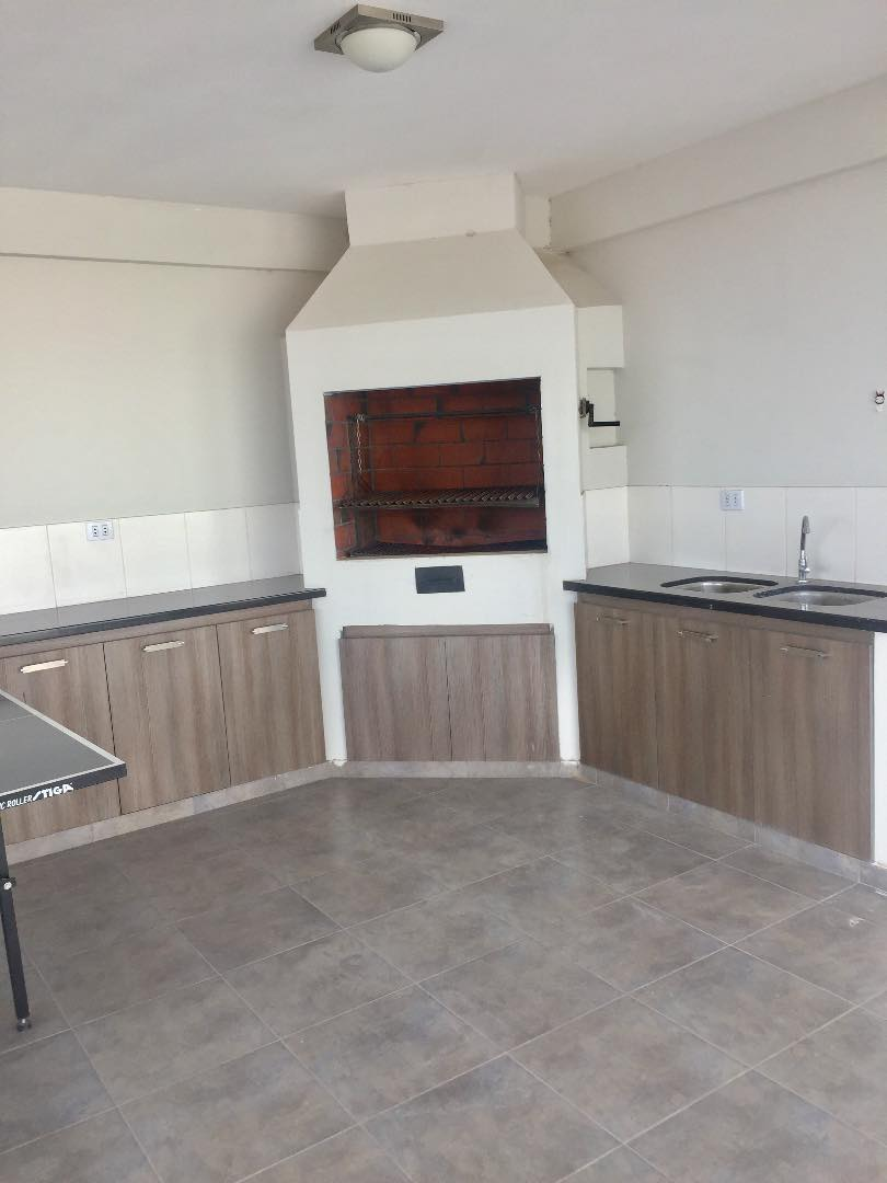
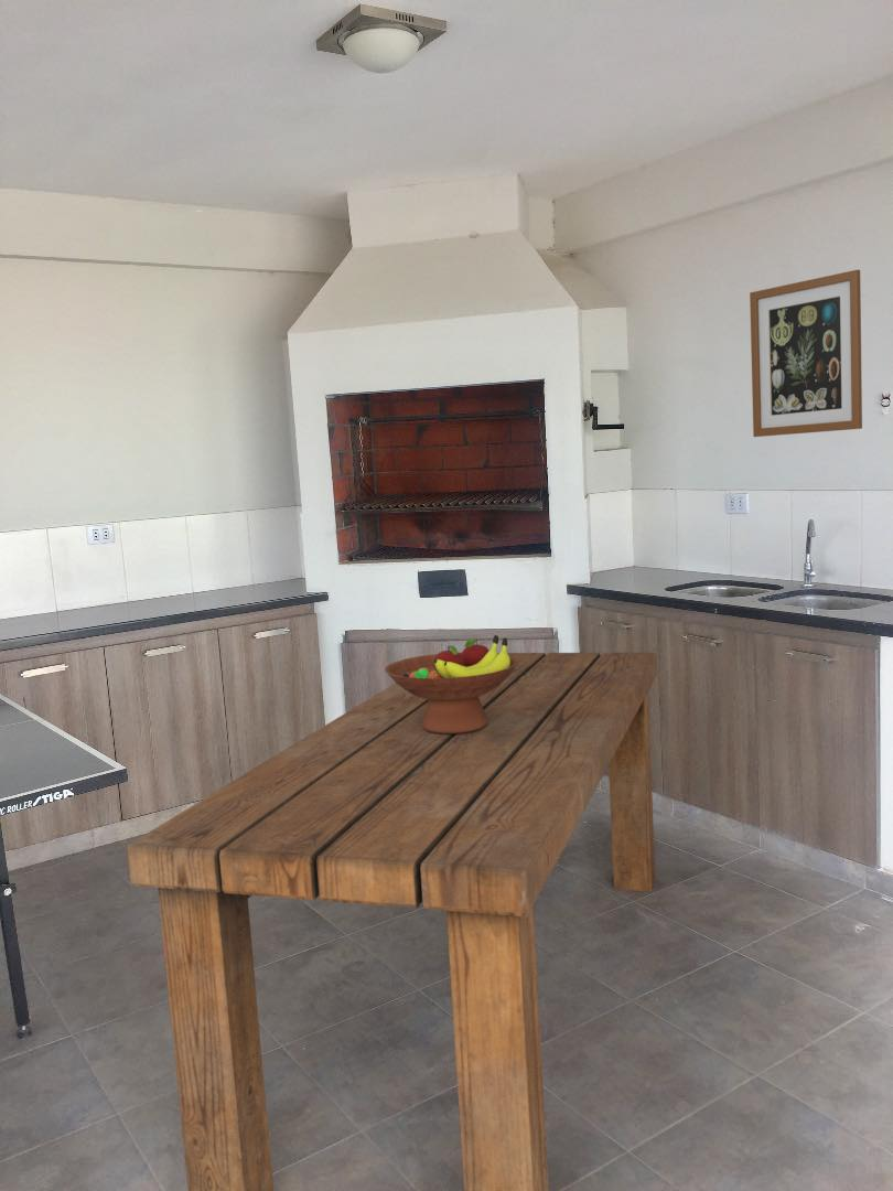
+ fruit bowl (452, 683)
+ dining table (477, 867)
+ wall art (804, 357)
